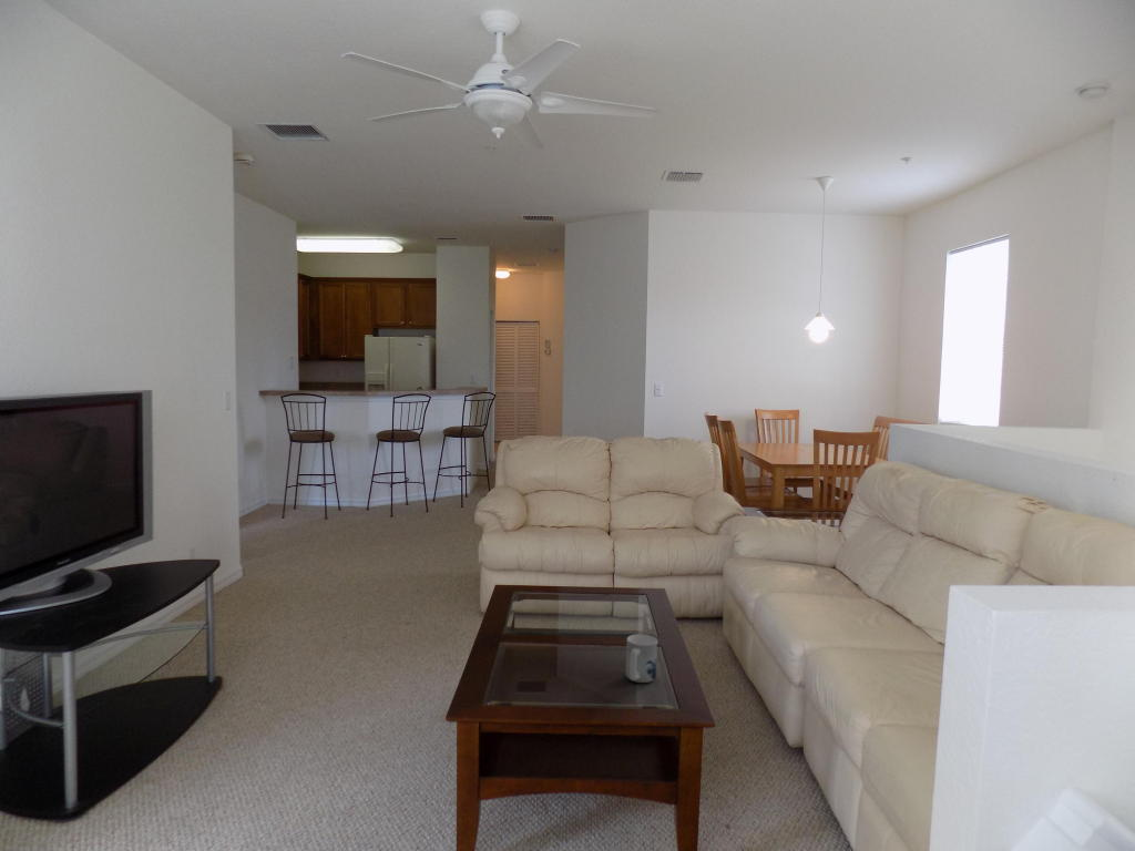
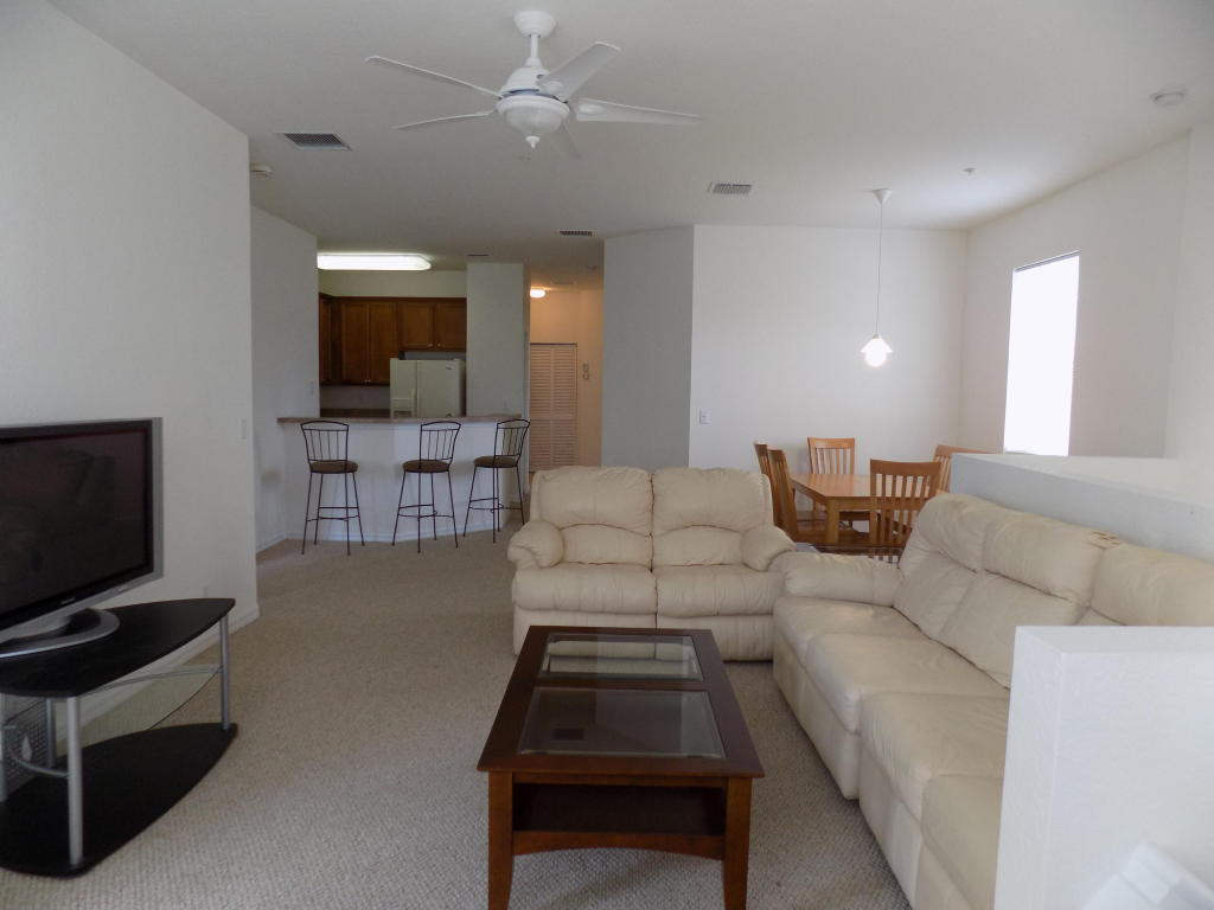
- mug (642, 659)
